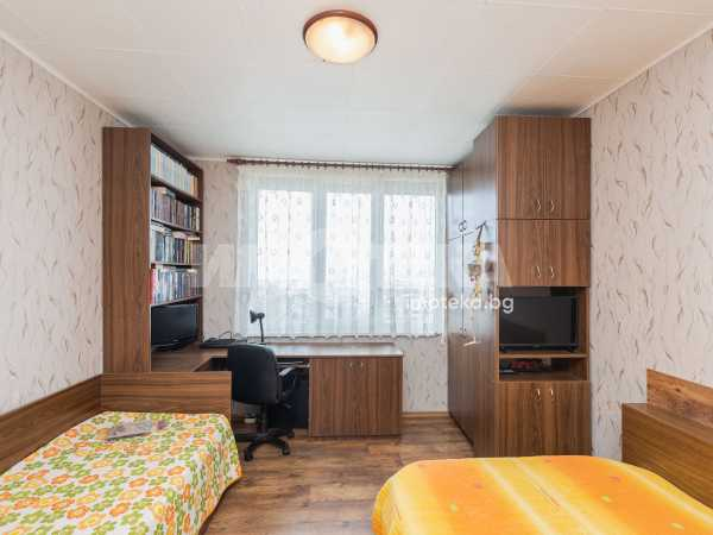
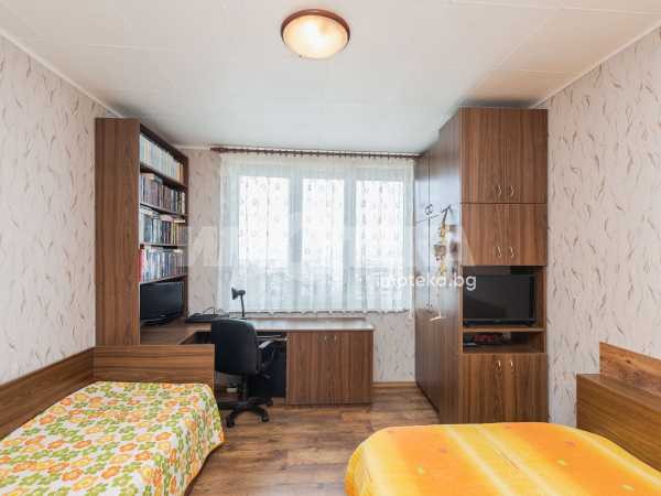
- magazine (138, 427)
